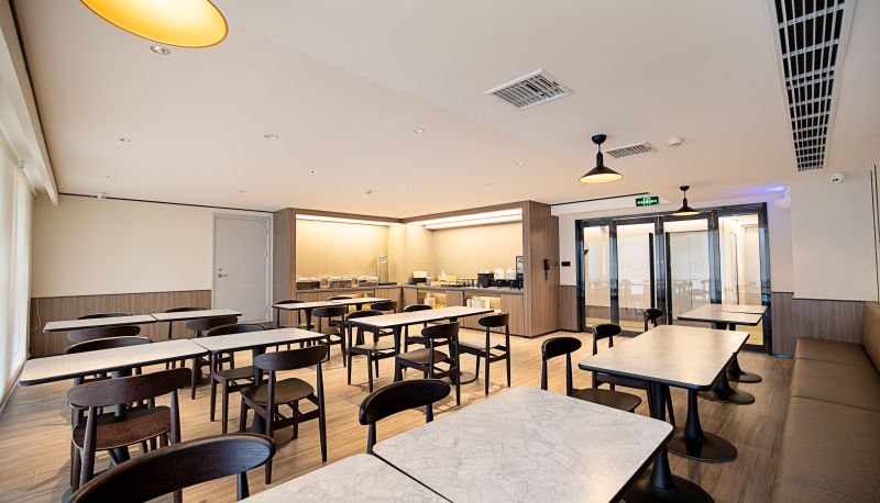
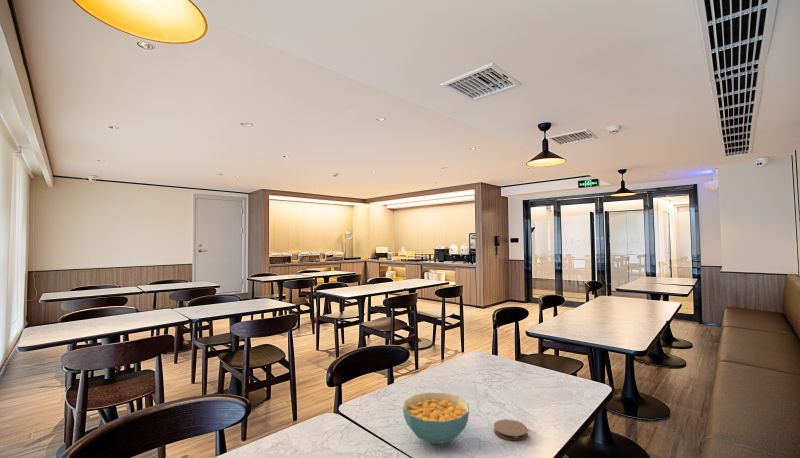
+ cereal bowl (436, 422)
+ coaster (510, 429)
